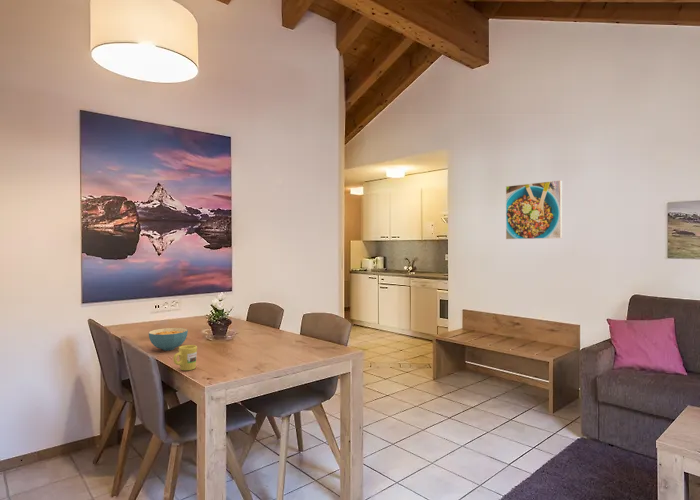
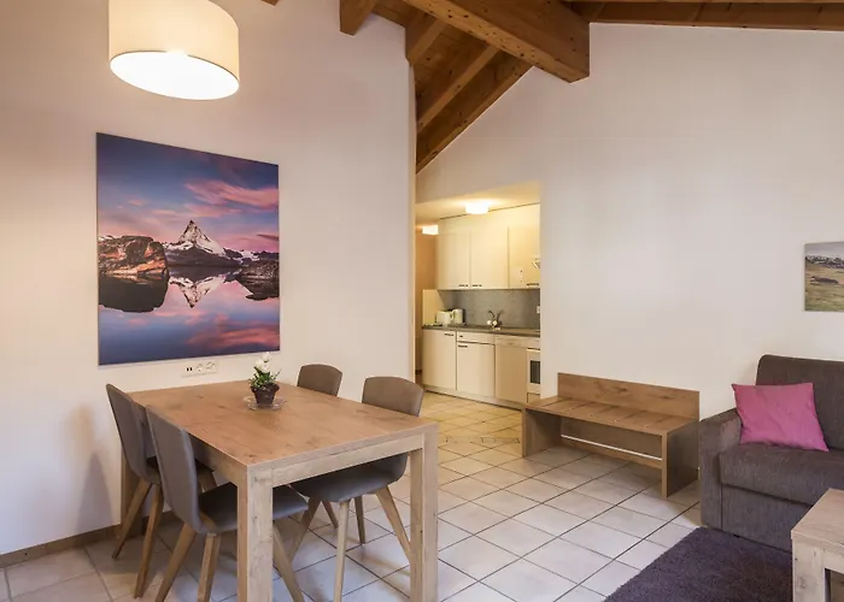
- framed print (532, 211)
- mug (184, 358)
- cereal bowl (168, 340)
